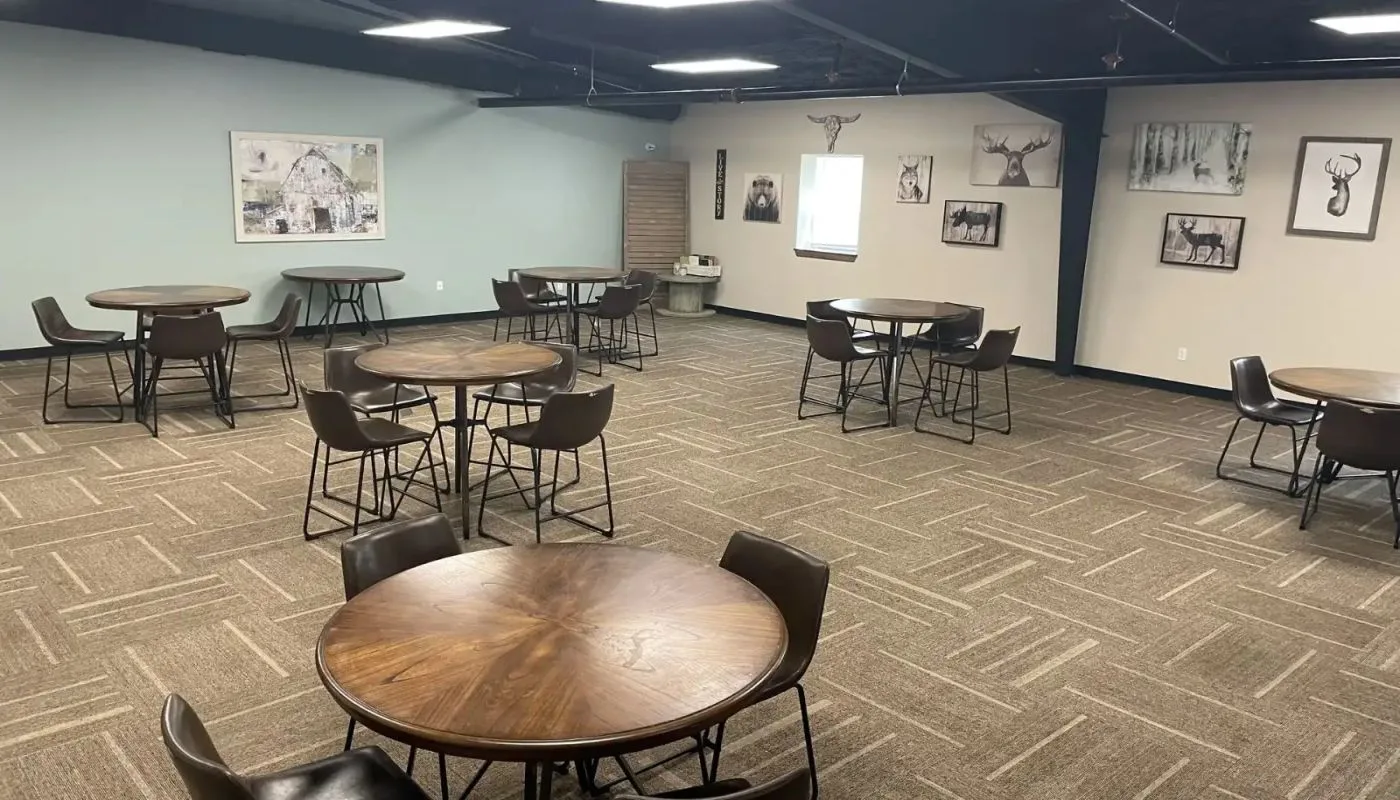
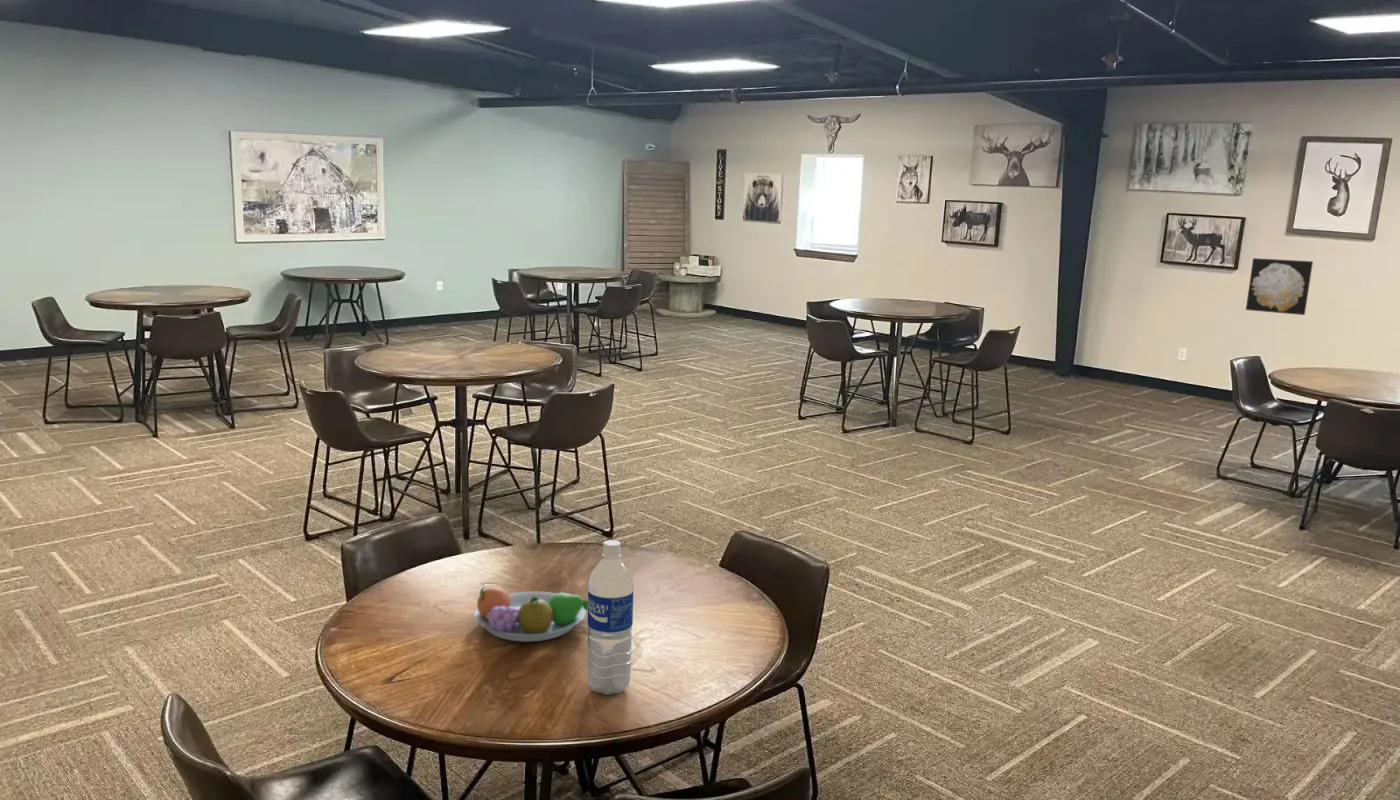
+ wall art (1278, 286)
+ fruit bowl (533, 603)
+ water bottle (610, 616)
